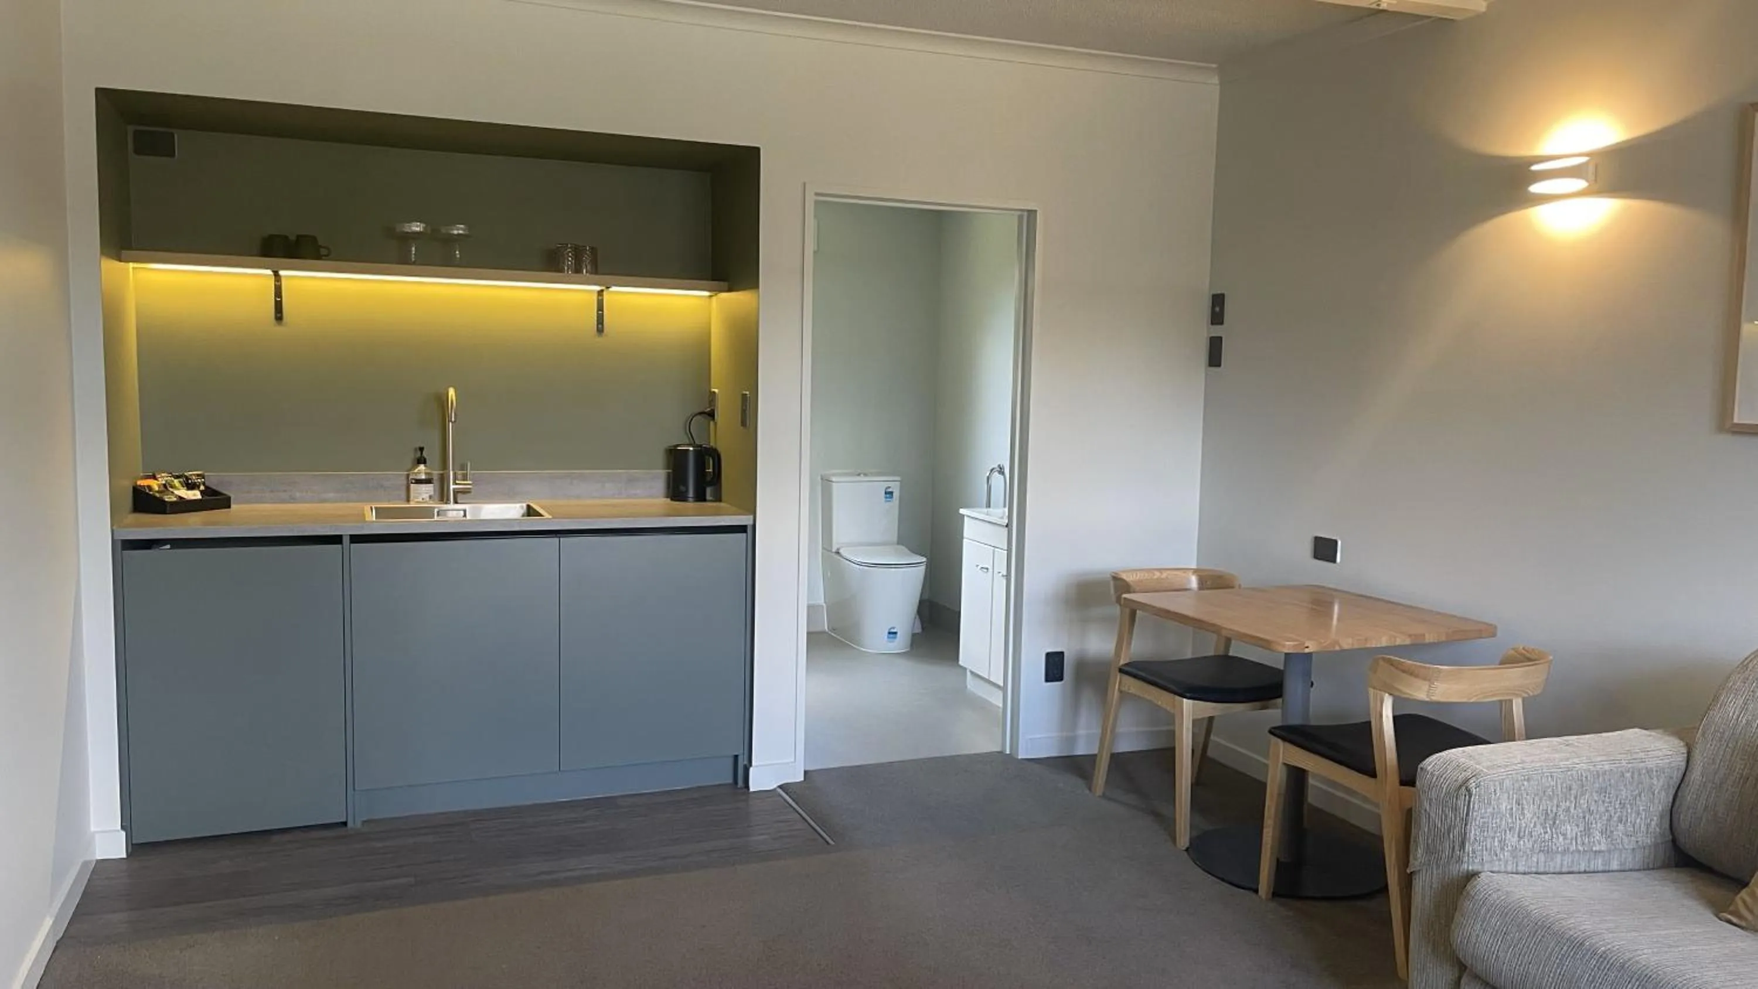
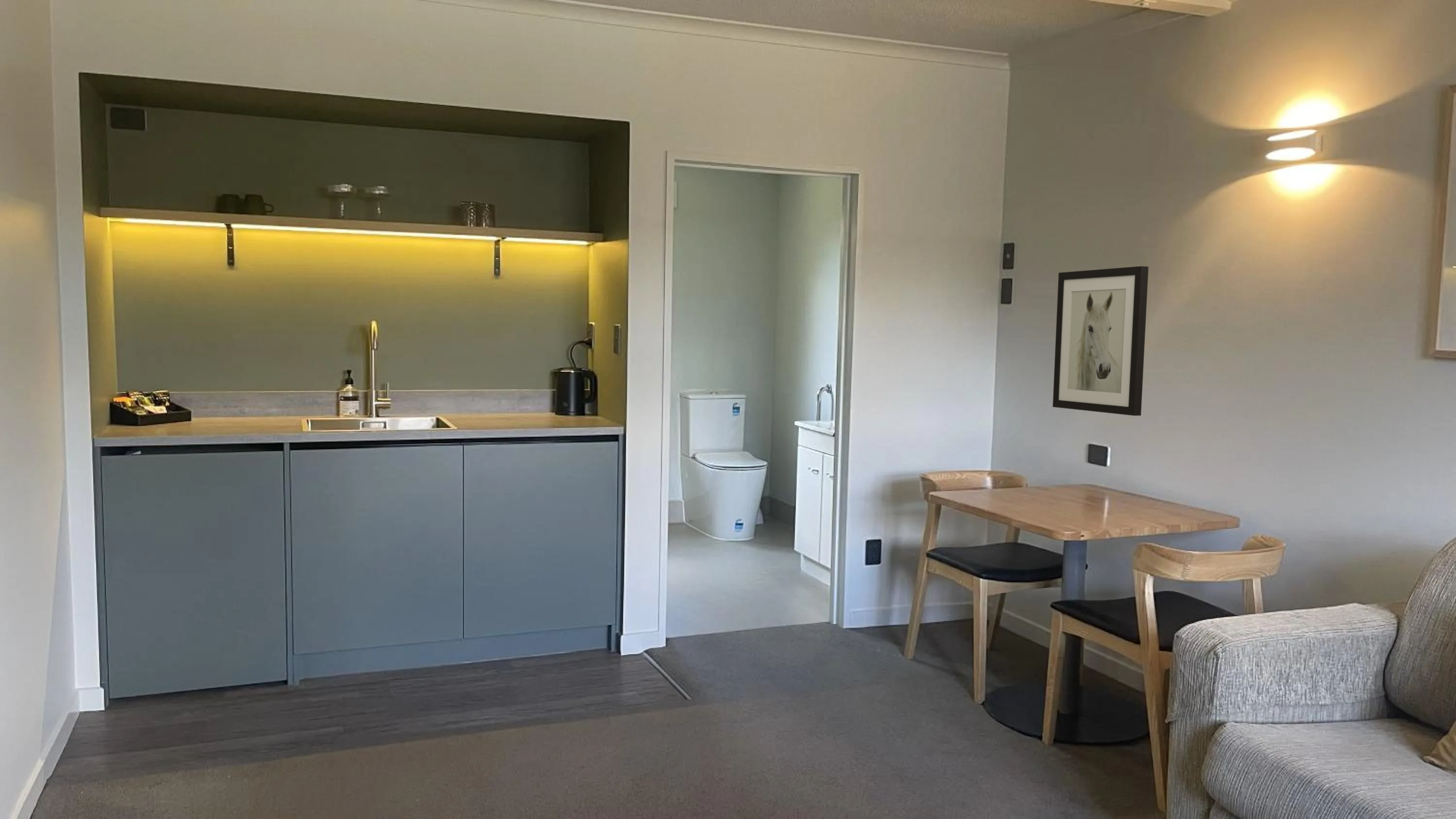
+ wall art (1098, 341)
